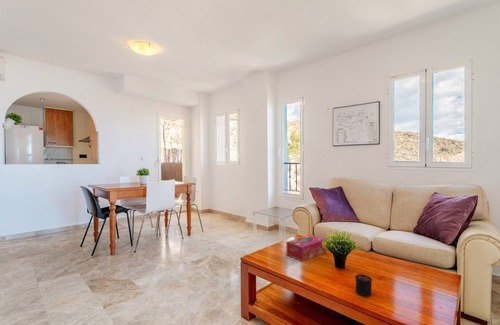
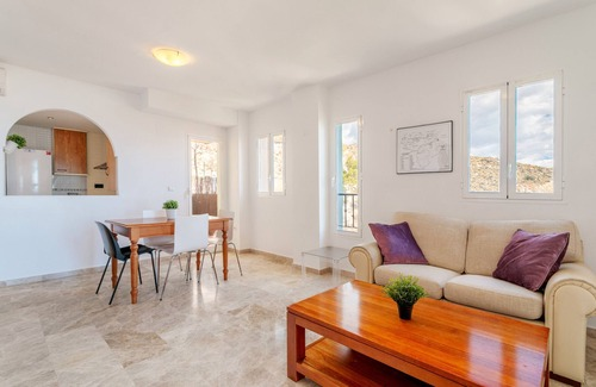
- candle (363, 281)
- tissue box (306, 246)
